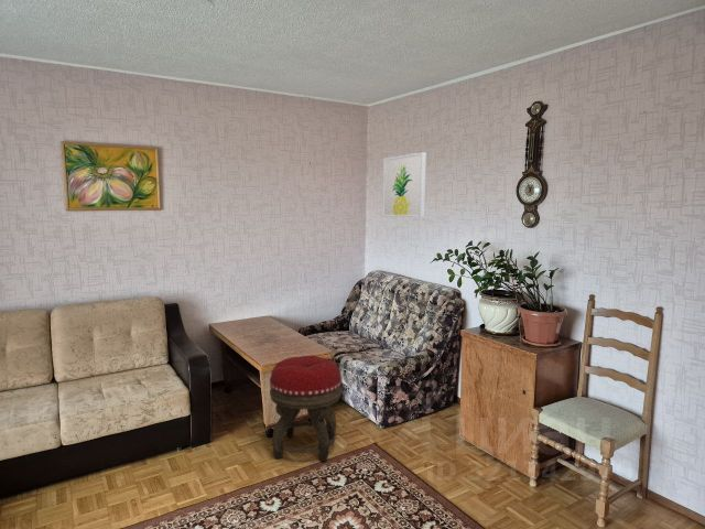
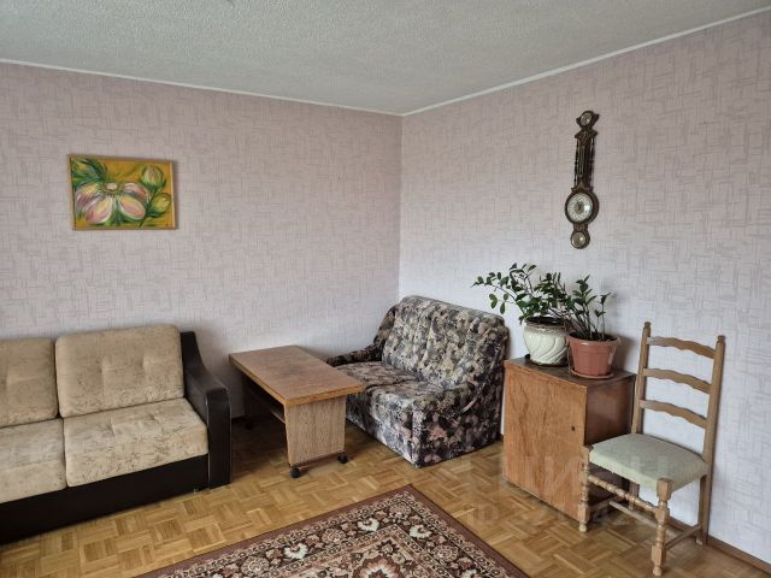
- footstool (305, 404)
- wall art (403, 186)
